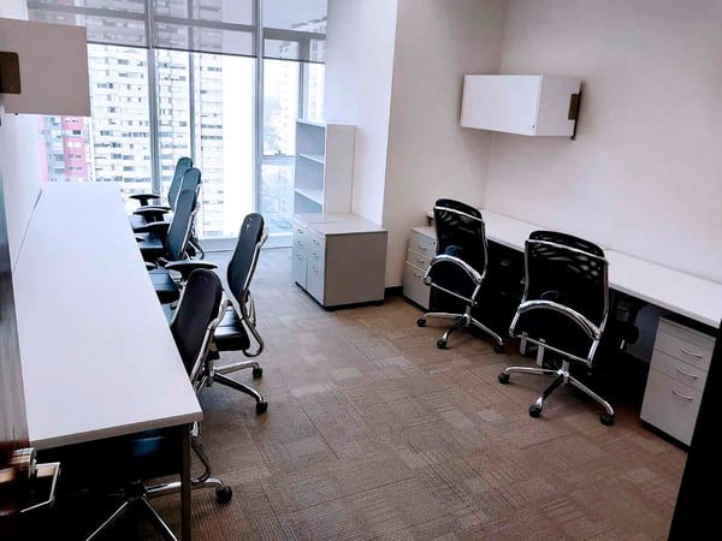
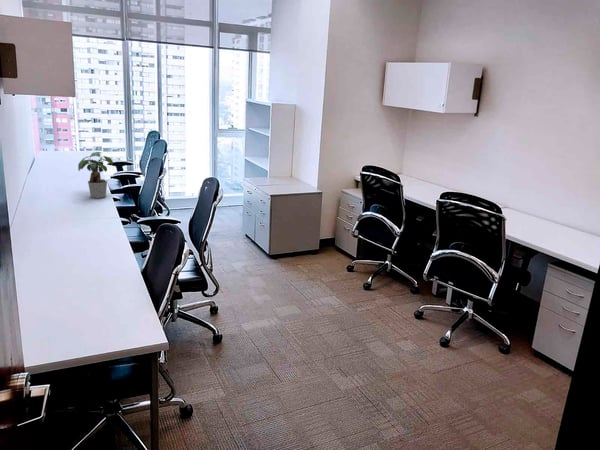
+ potted plant (95, 173)
